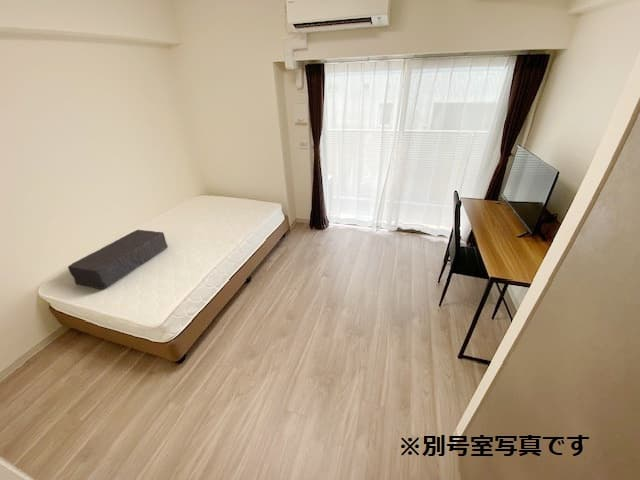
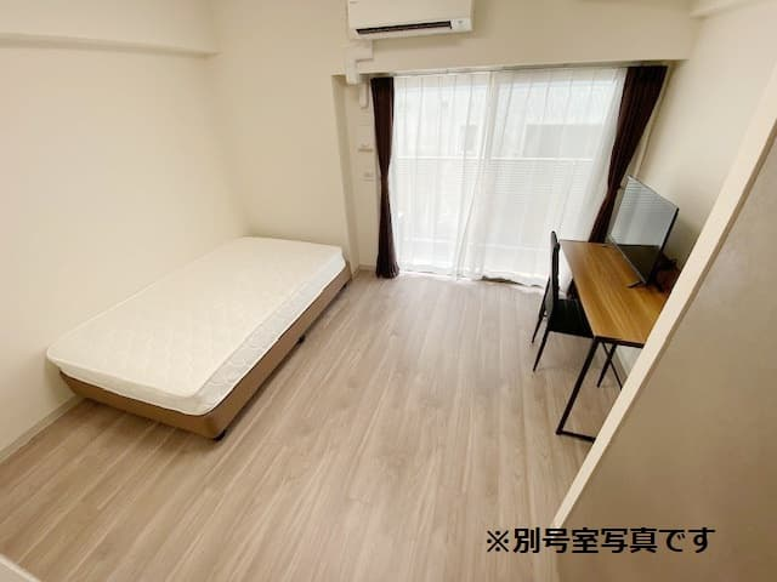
- brick (123, 255)
